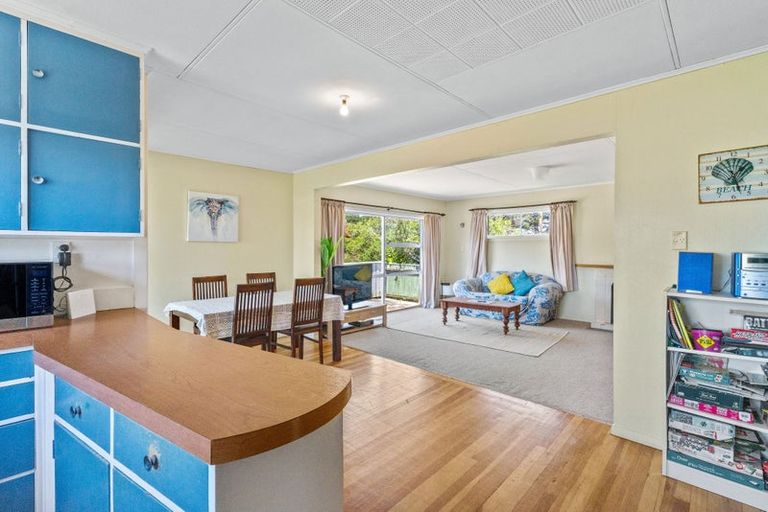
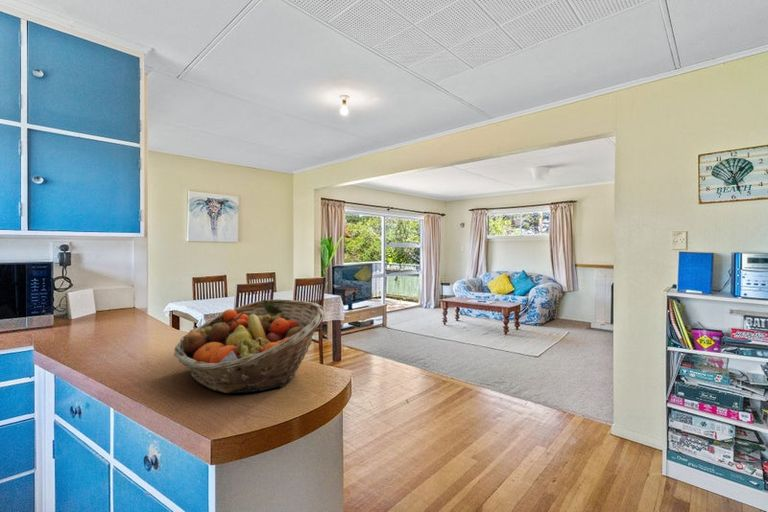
+ fruit basket (252, 339)
